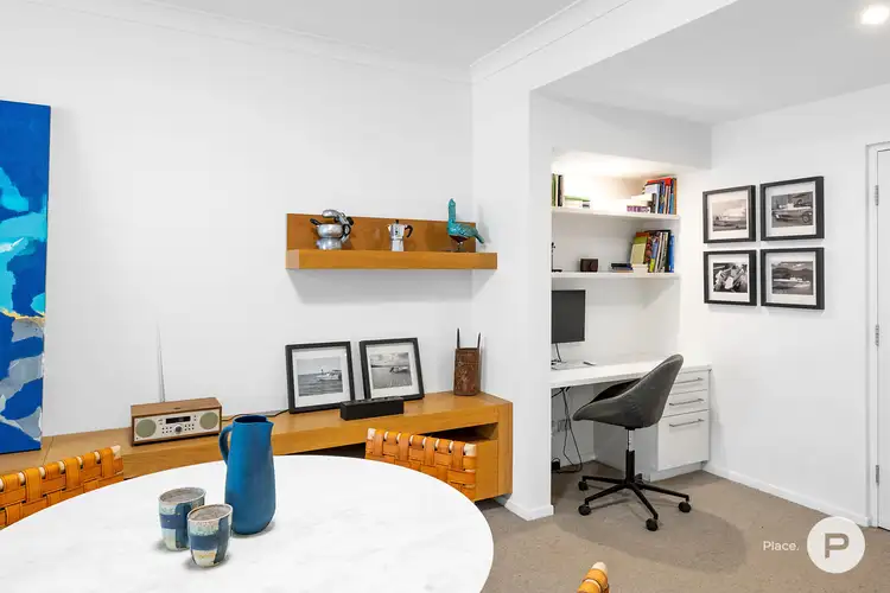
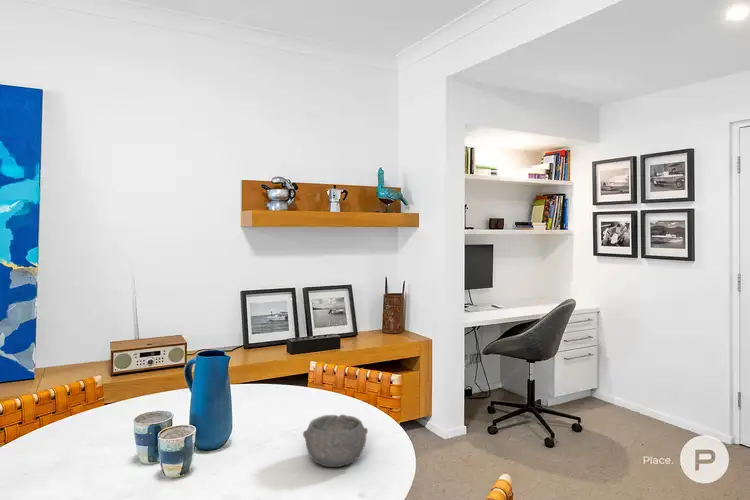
+ bowl (335, 441)
